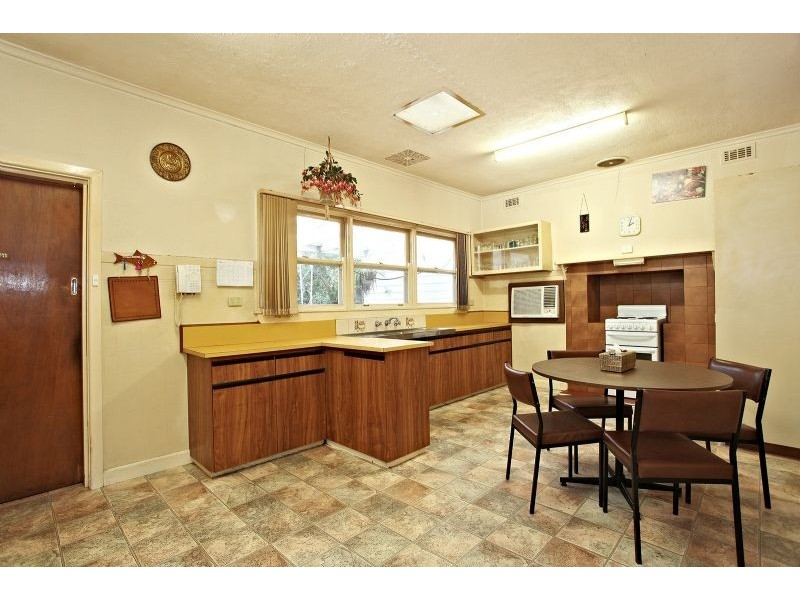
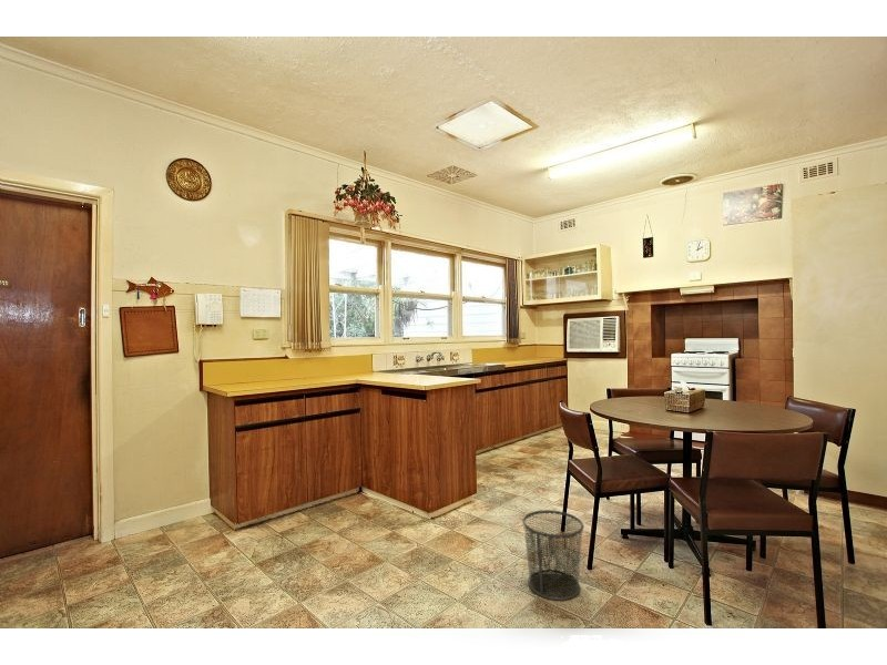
+ trash can (552, 553)
